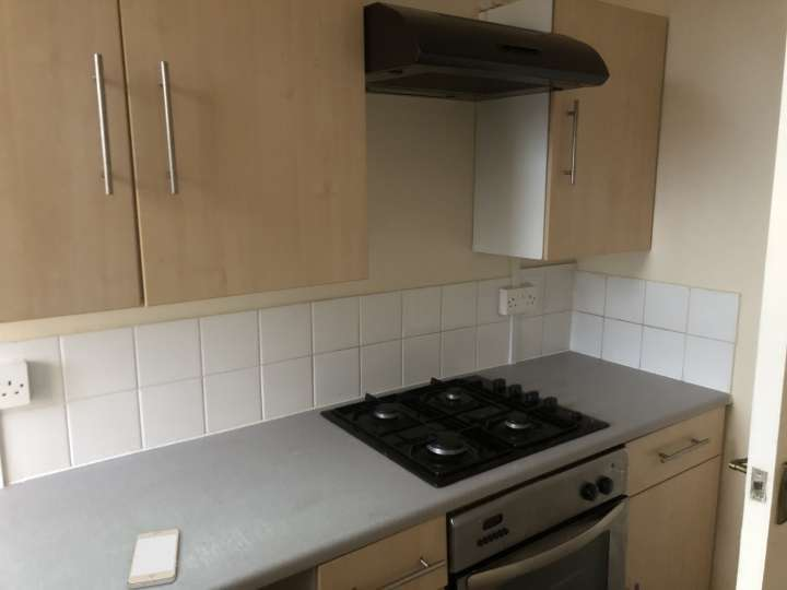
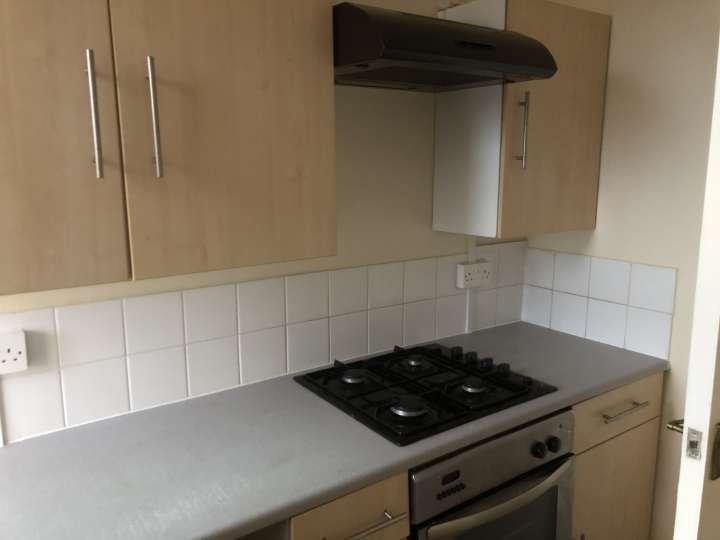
- smartphone (155, 556)
